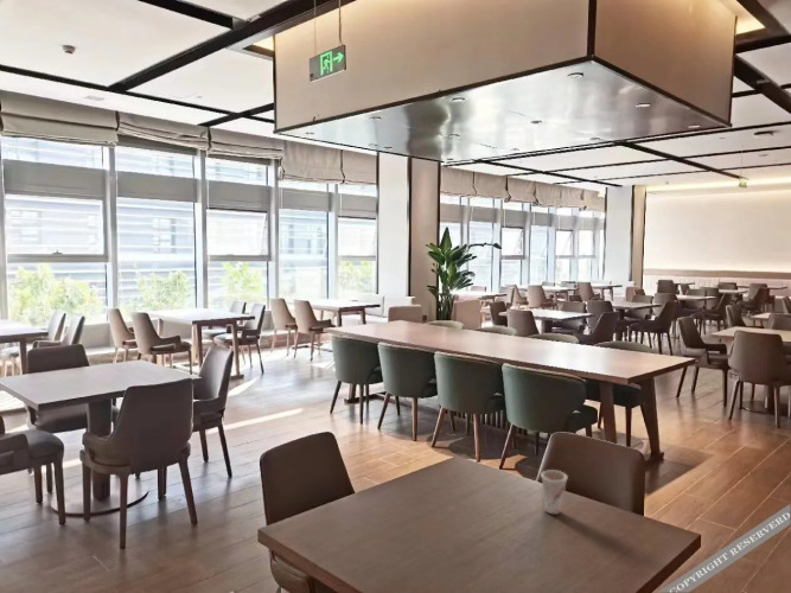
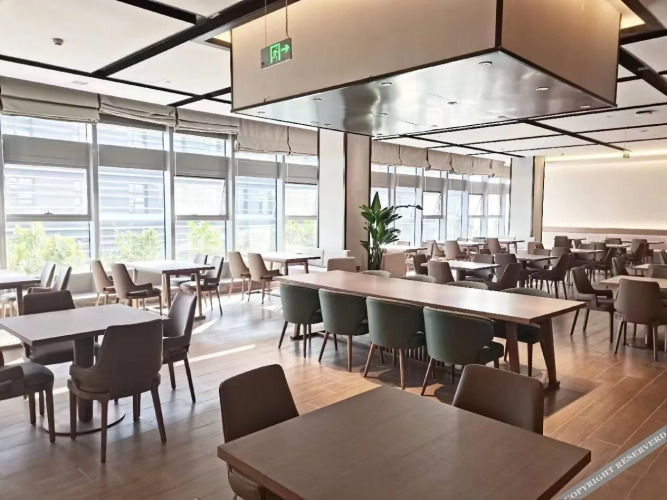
- cup (553, 493)
